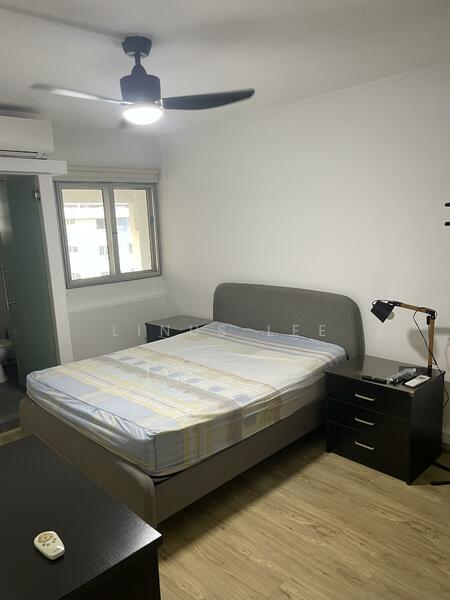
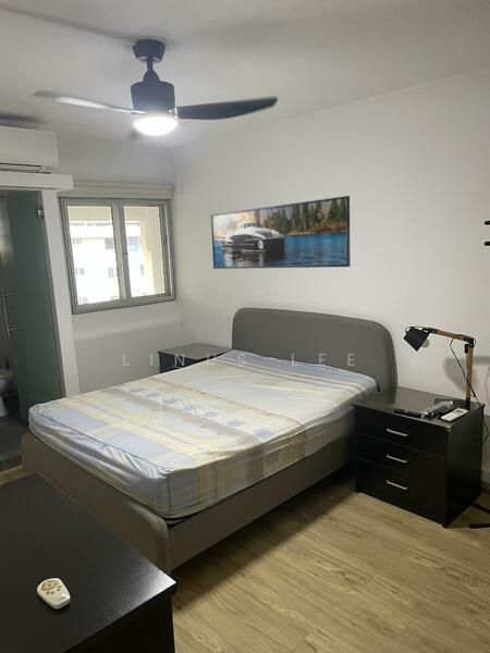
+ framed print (271, 237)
